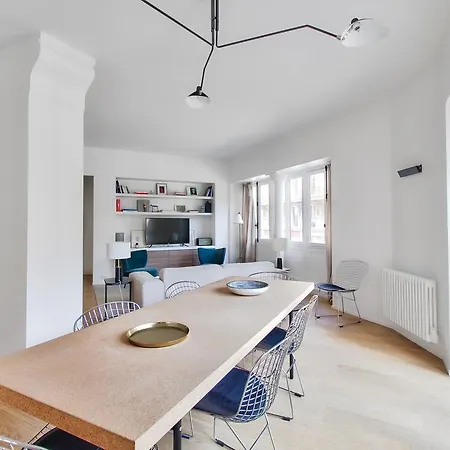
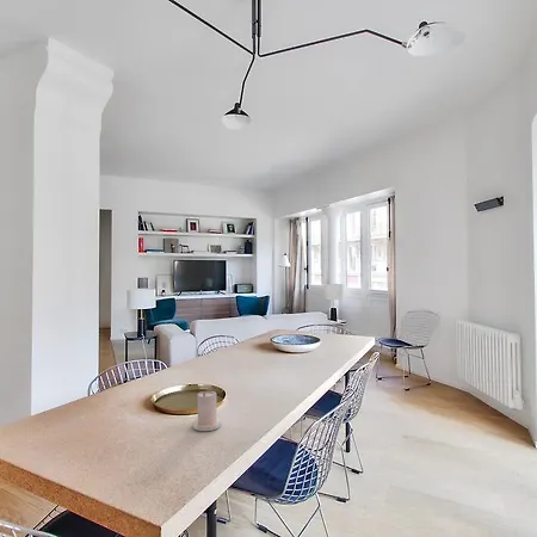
+ candle (206, 407)
